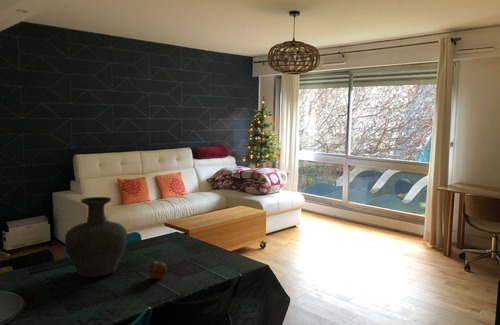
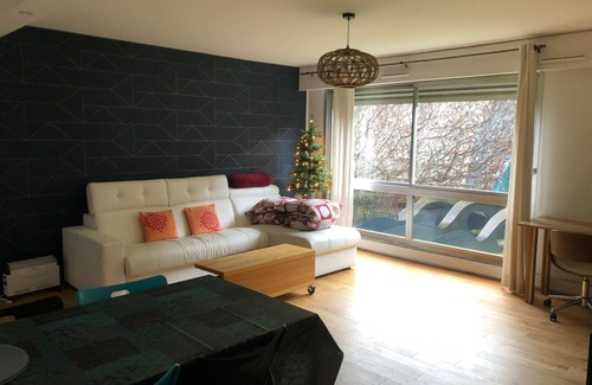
- apple (157, 269)
- vase (96, 235)
